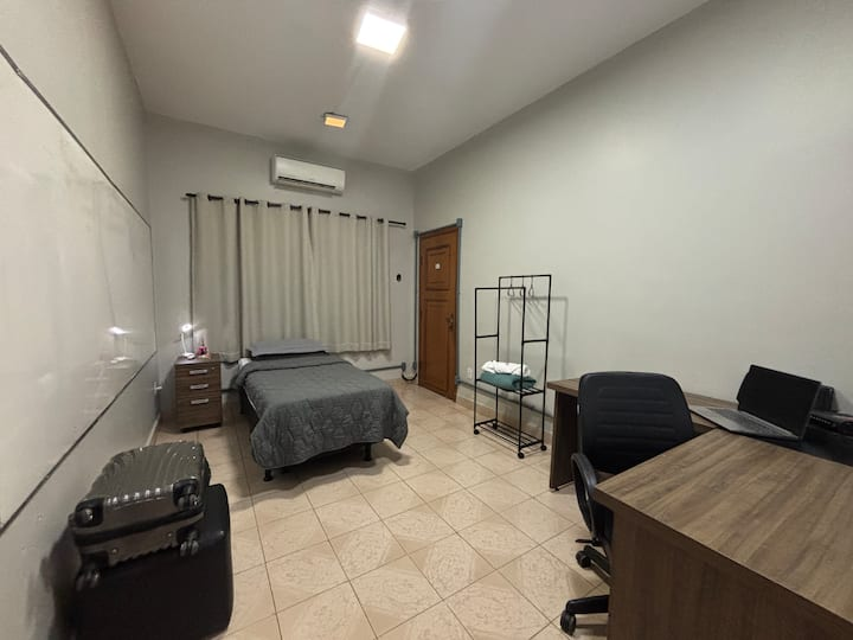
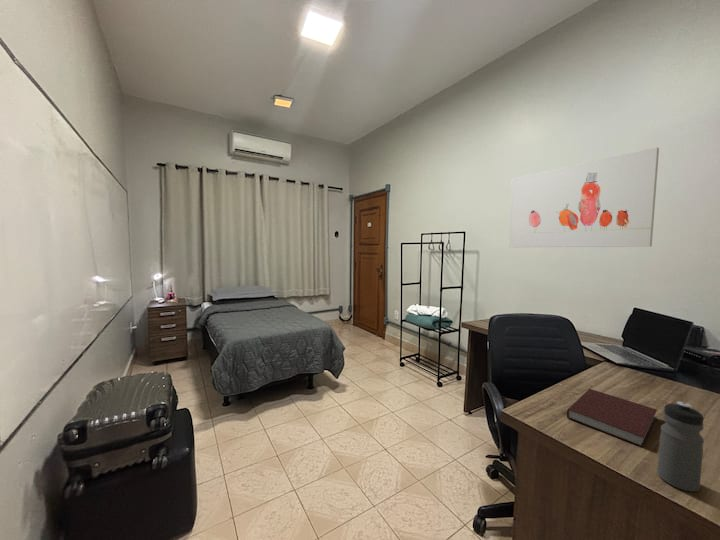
+ wall art (570, 206)
+ water bottle (680, 442)
+ notebook (611, 413)
